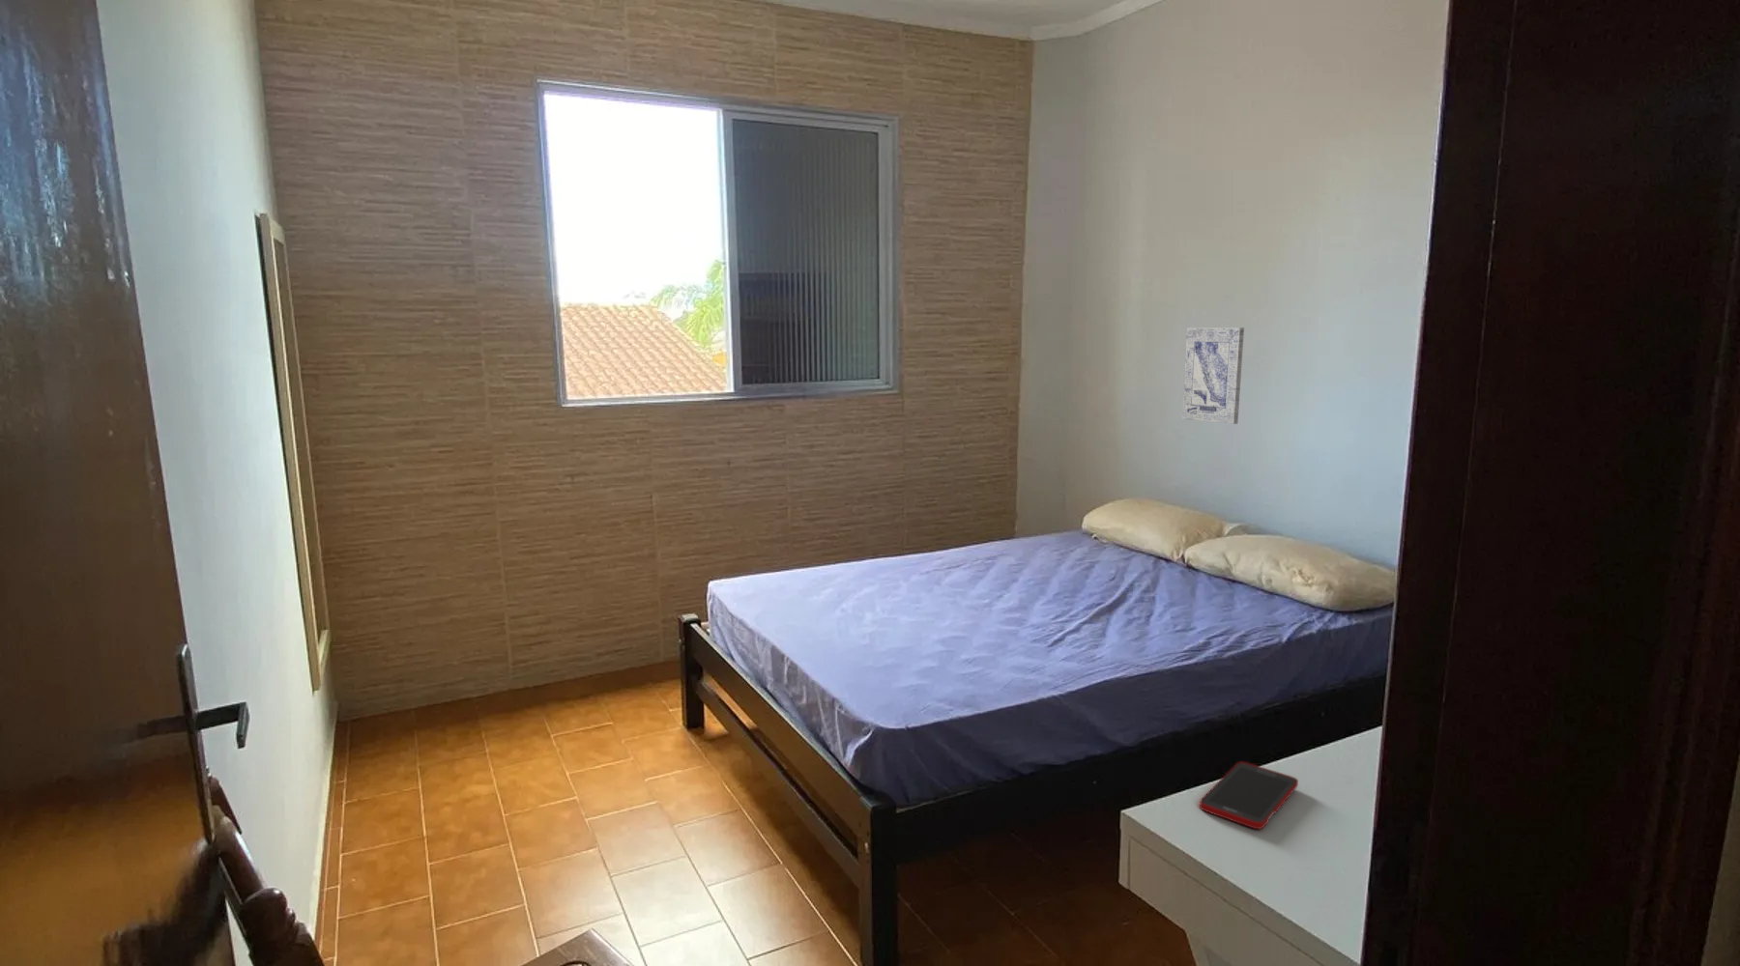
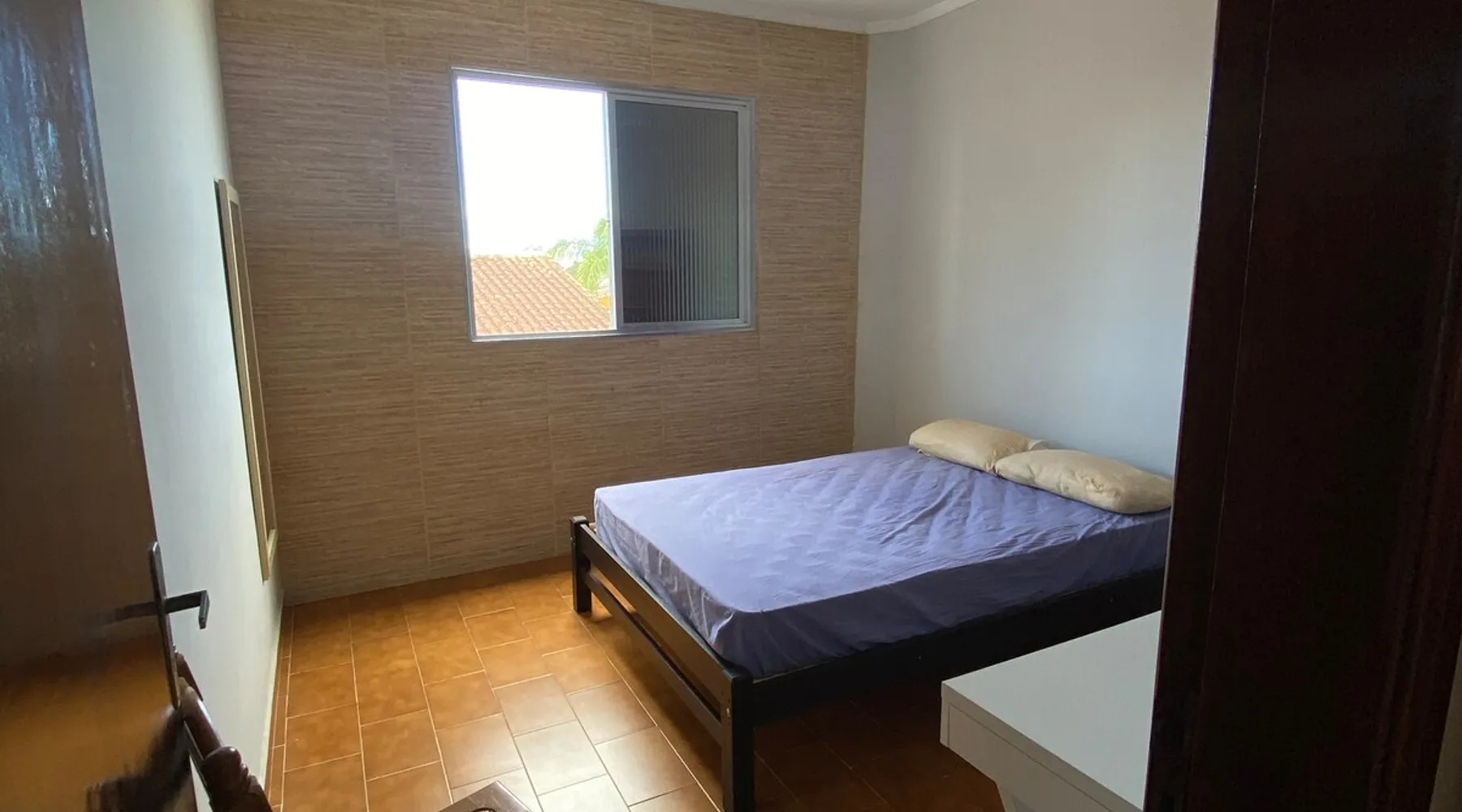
- wall art (1212, 375)
- cell phone (1248, 794)
